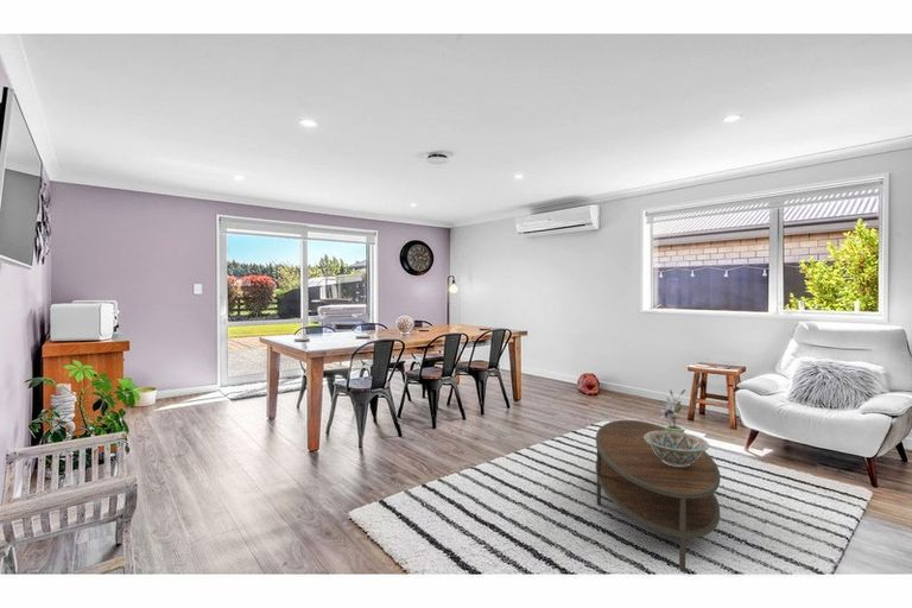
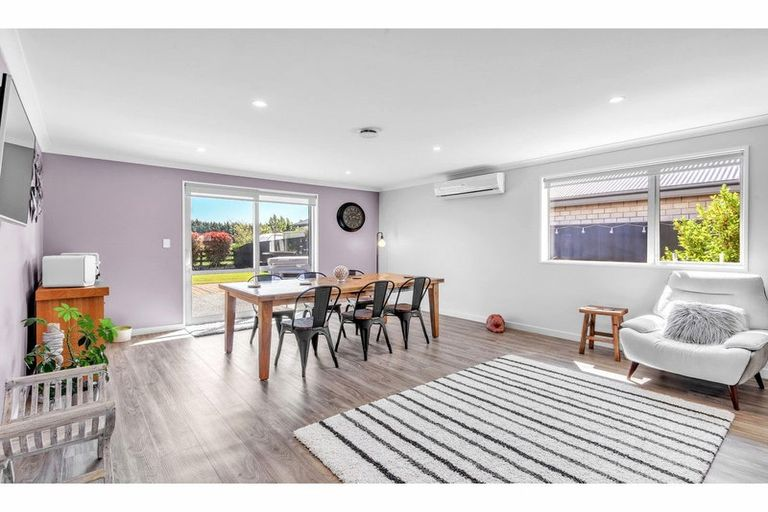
- coffee table (650, 477)
- potted plant (670, 414)
- decorative bowl (676, 450)
